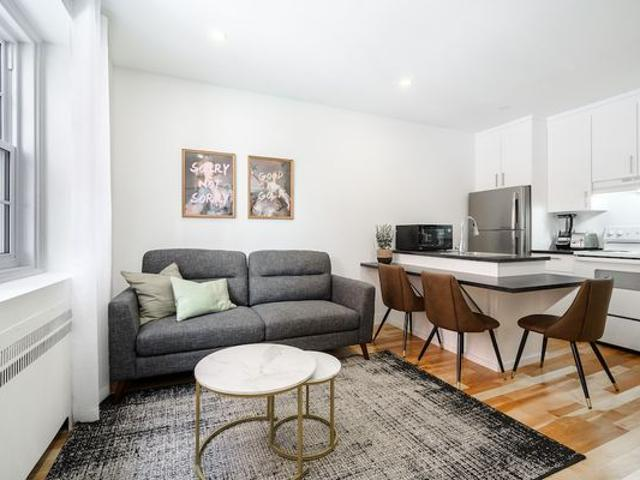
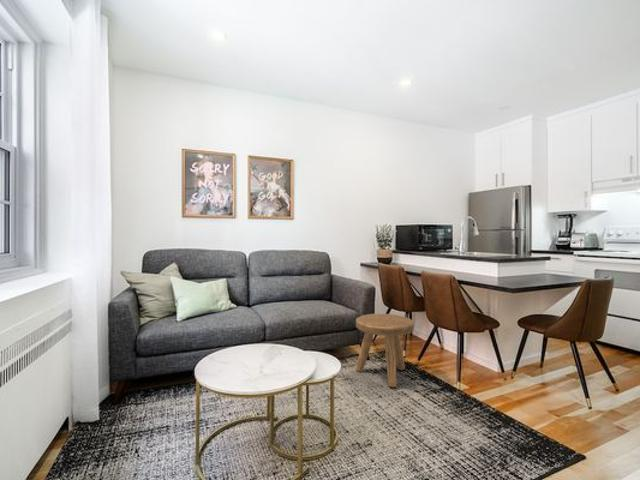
+ stool (385, 347)
